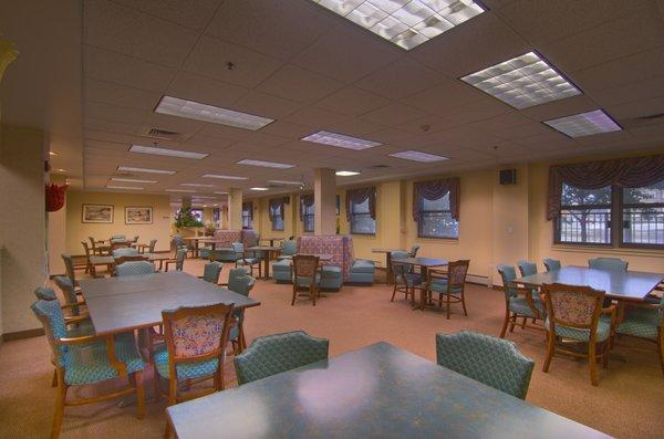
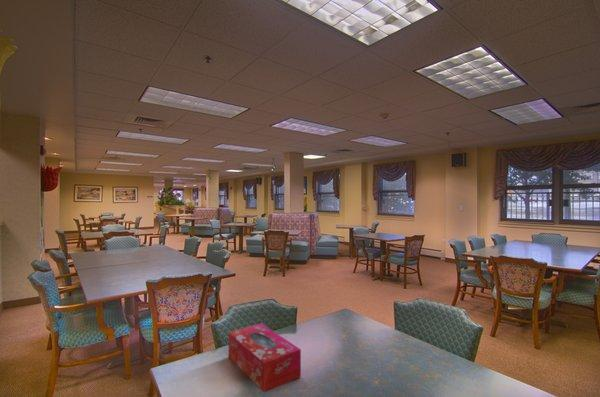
+ tissue box (262, 353)
